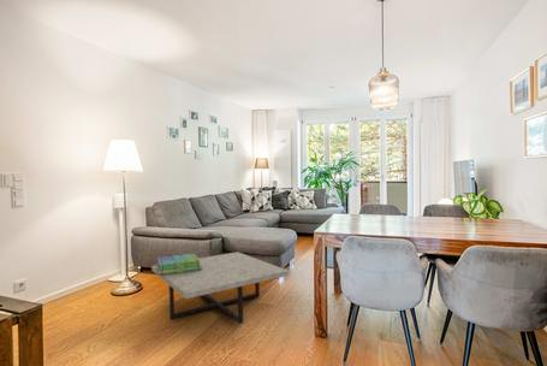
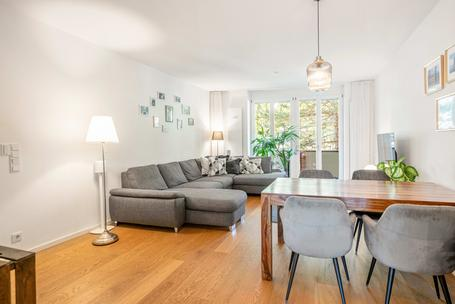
- stack of books (178, 262)
- coffee table (218, 287)
